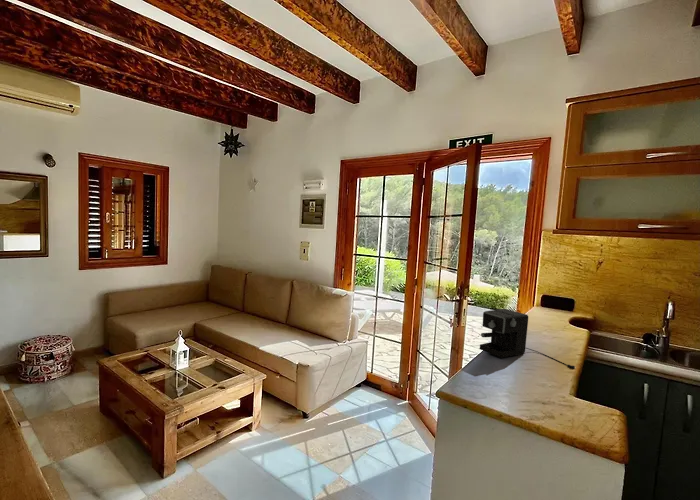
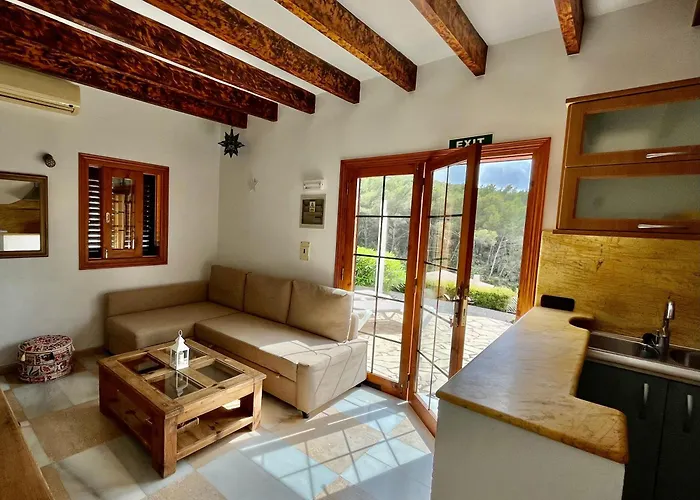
- coffee maker (524, 338)
